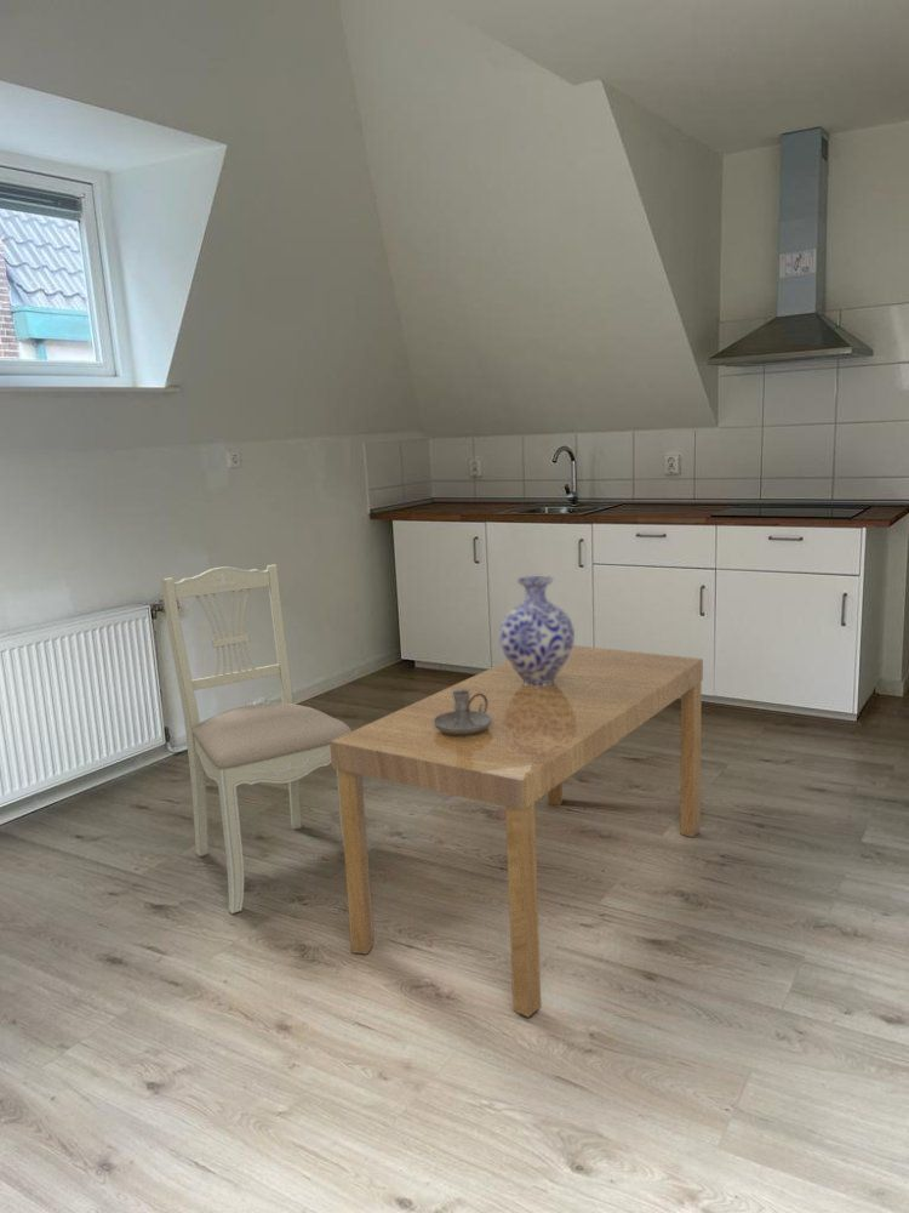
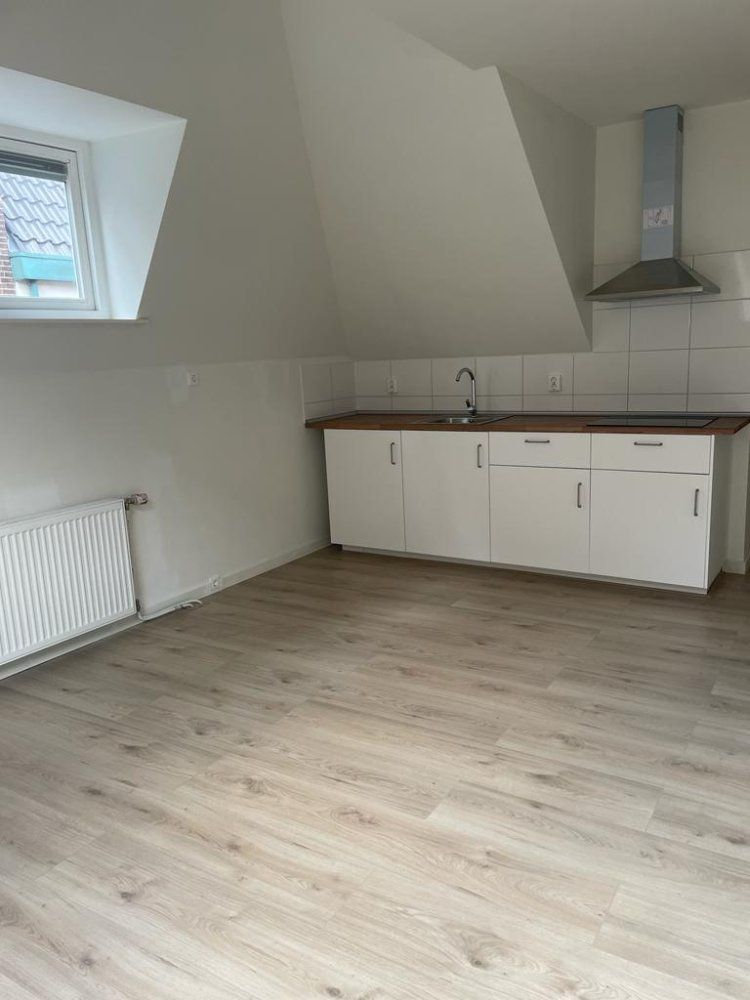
- dining chair (259, 723)
- dining table (541, 791)
- candle holder (465, 708)
- vase (536, 630)
